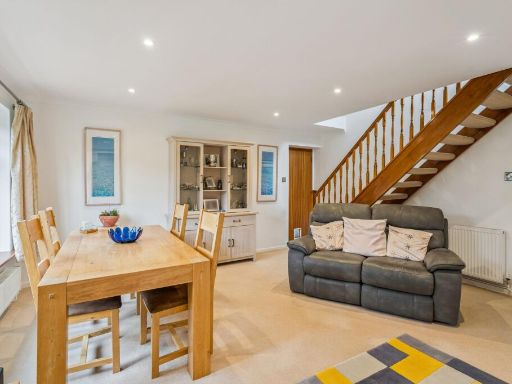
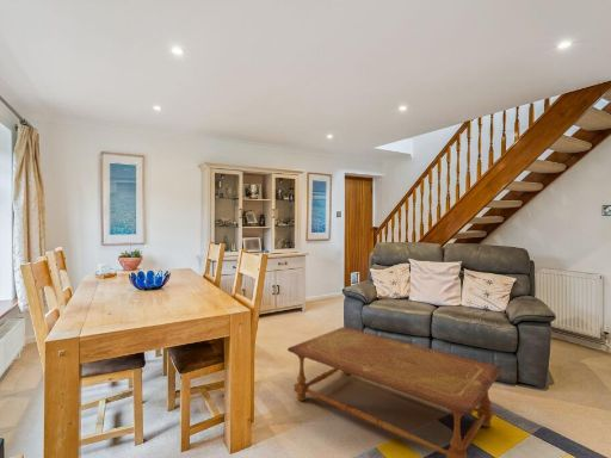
+ coffee table (387, 384)
